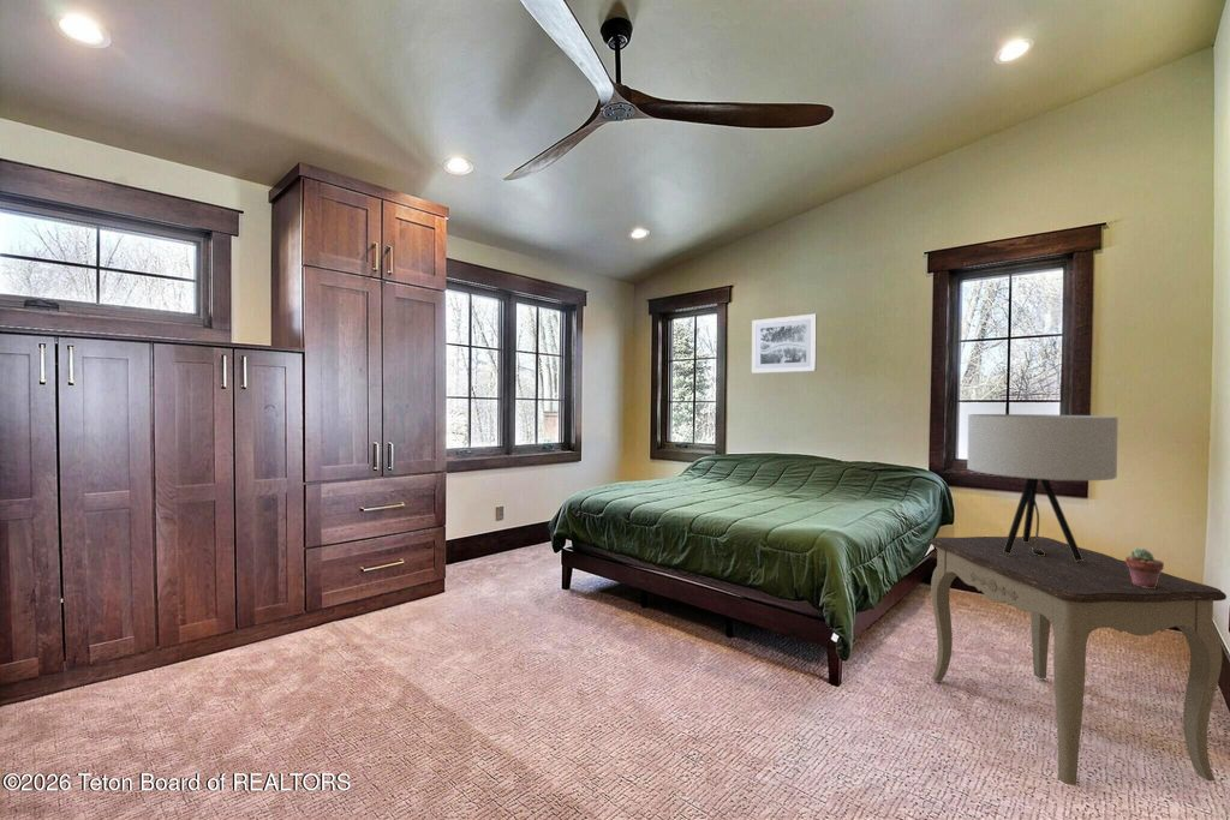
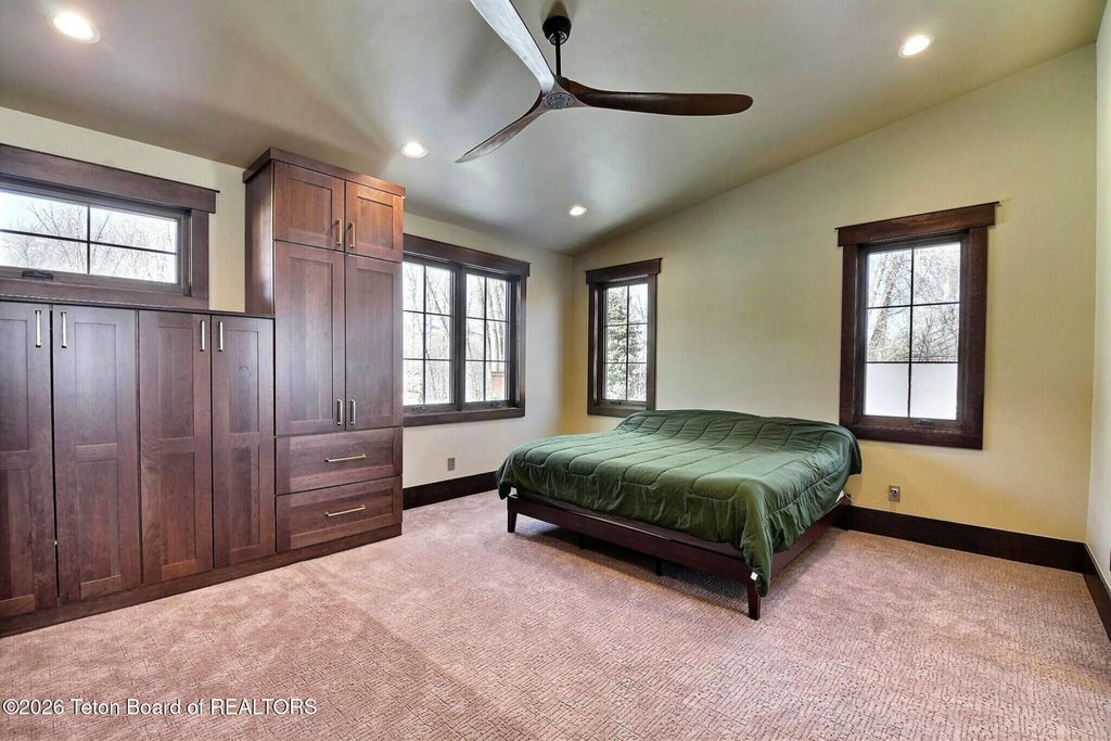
- side table (1055, 641)
- potted succulent (1144, 565)
- table lamp (1035, 483)
- wall art (782, 345)
